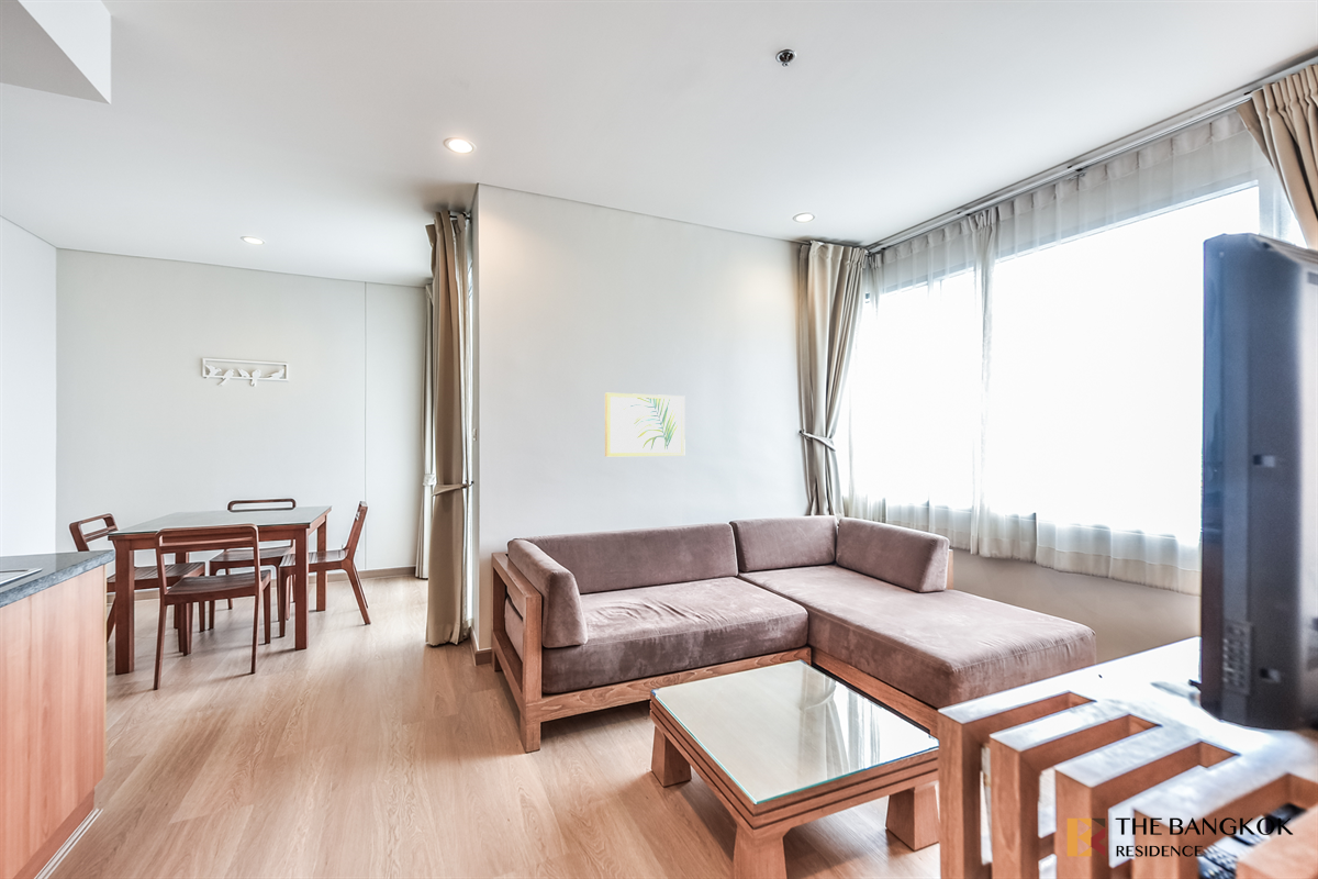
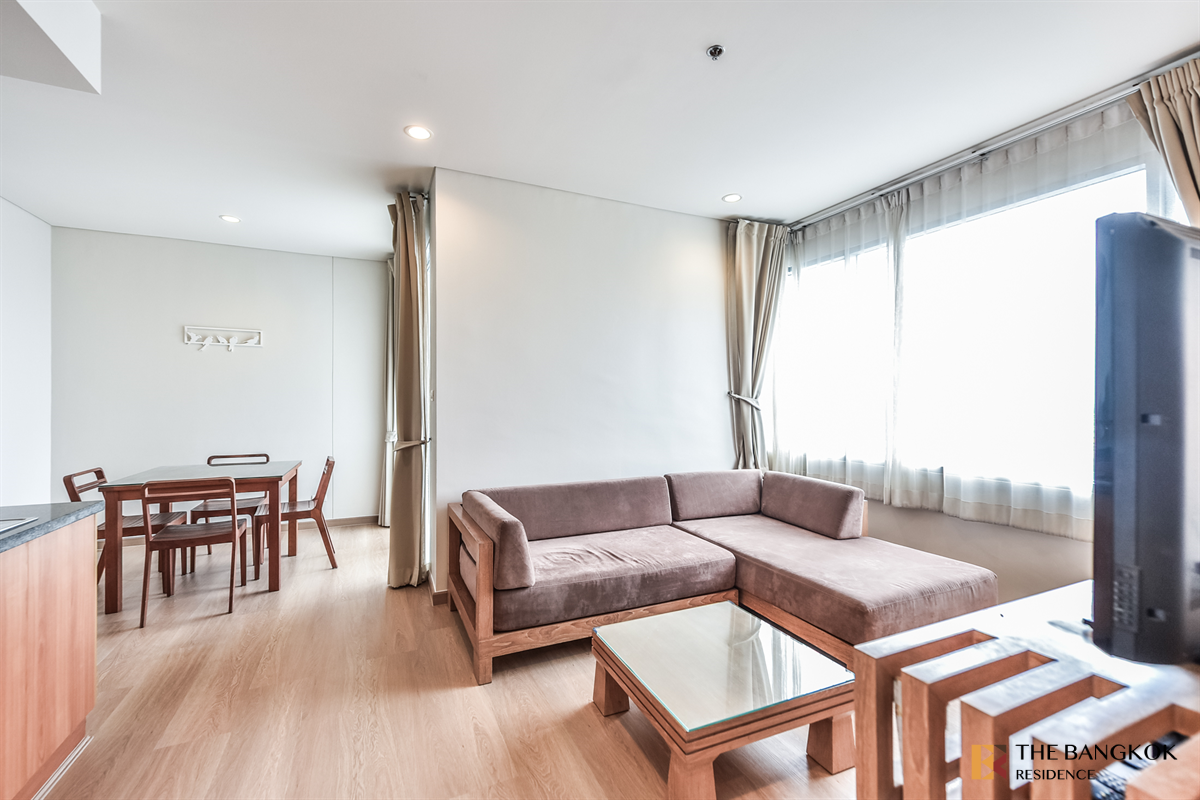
- wall art (646, 425)
